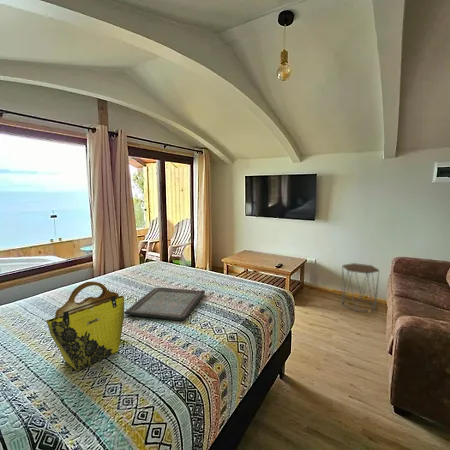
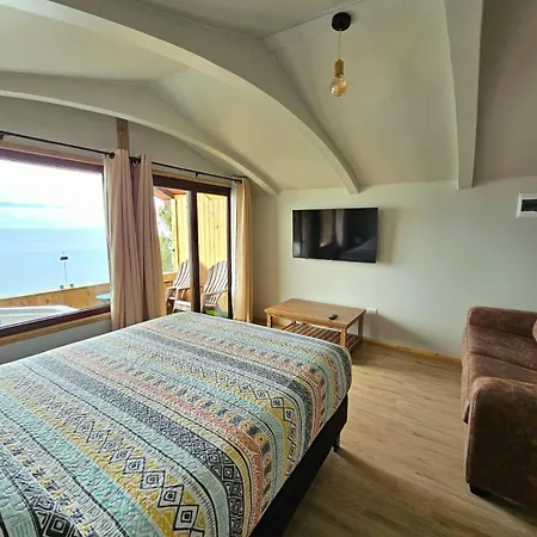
- tote bag (90, 319)
- serving tray (167, 301)
- side table (358, 286)
